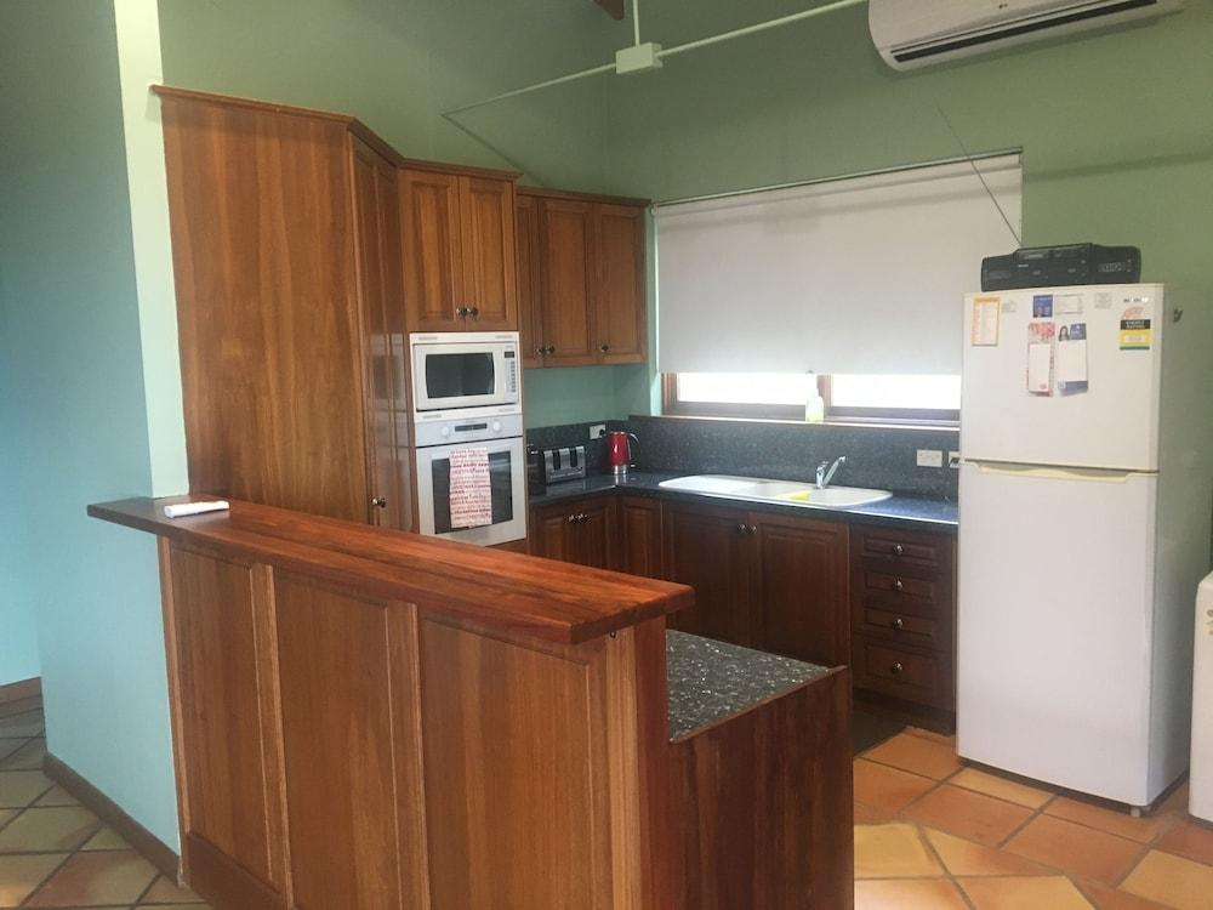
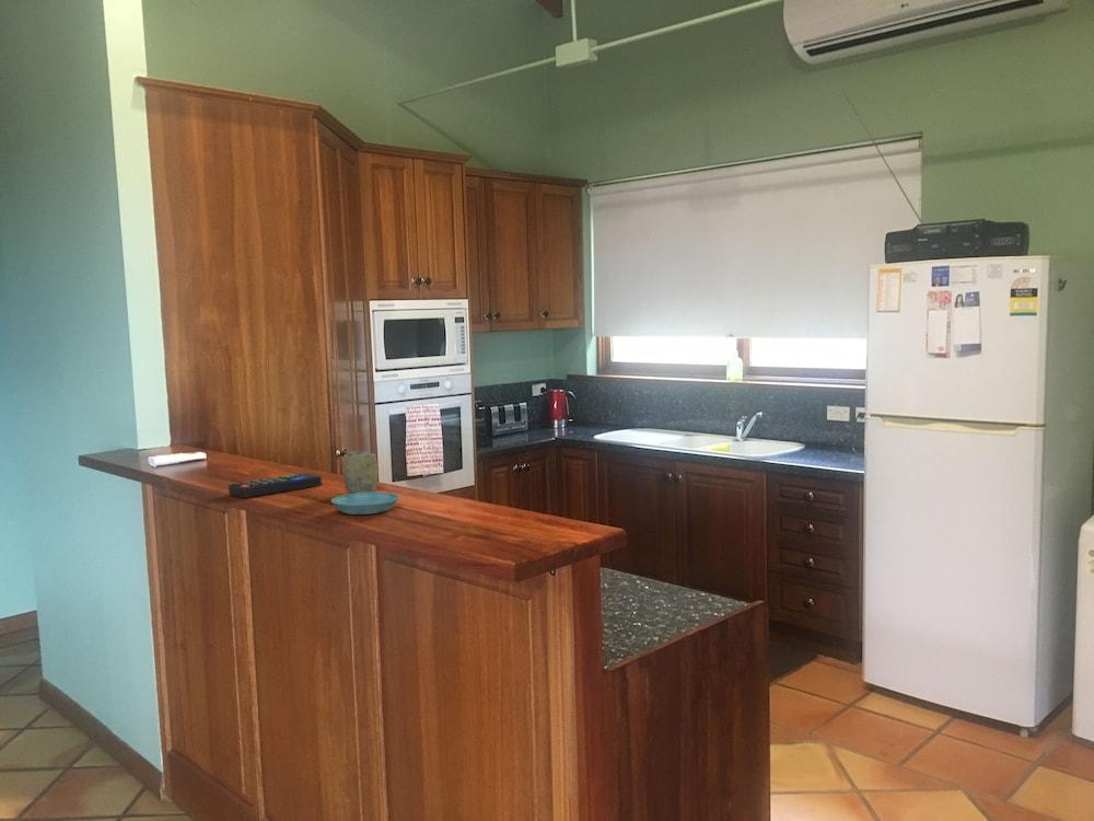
+ saucer (365, 504)
+ remote control (276, 484)
+ cup (360, 472)
